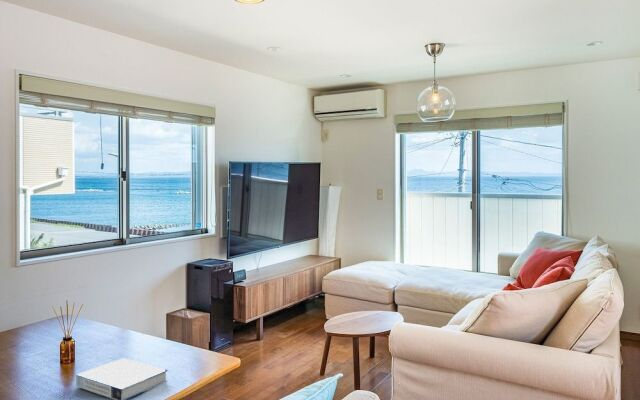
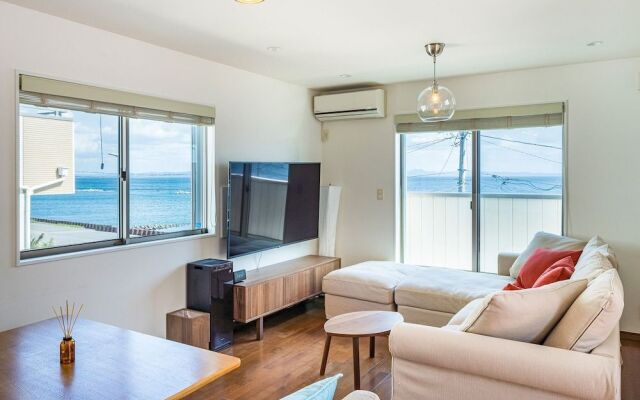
- book (122, 378)
